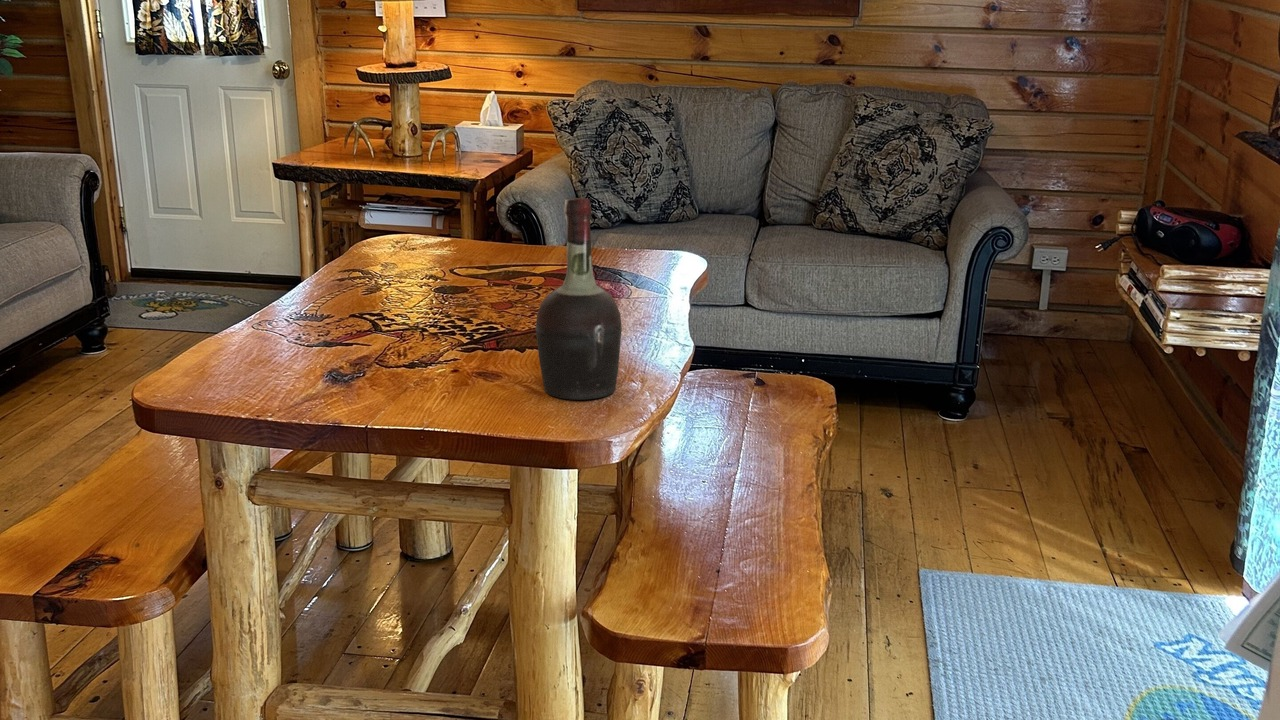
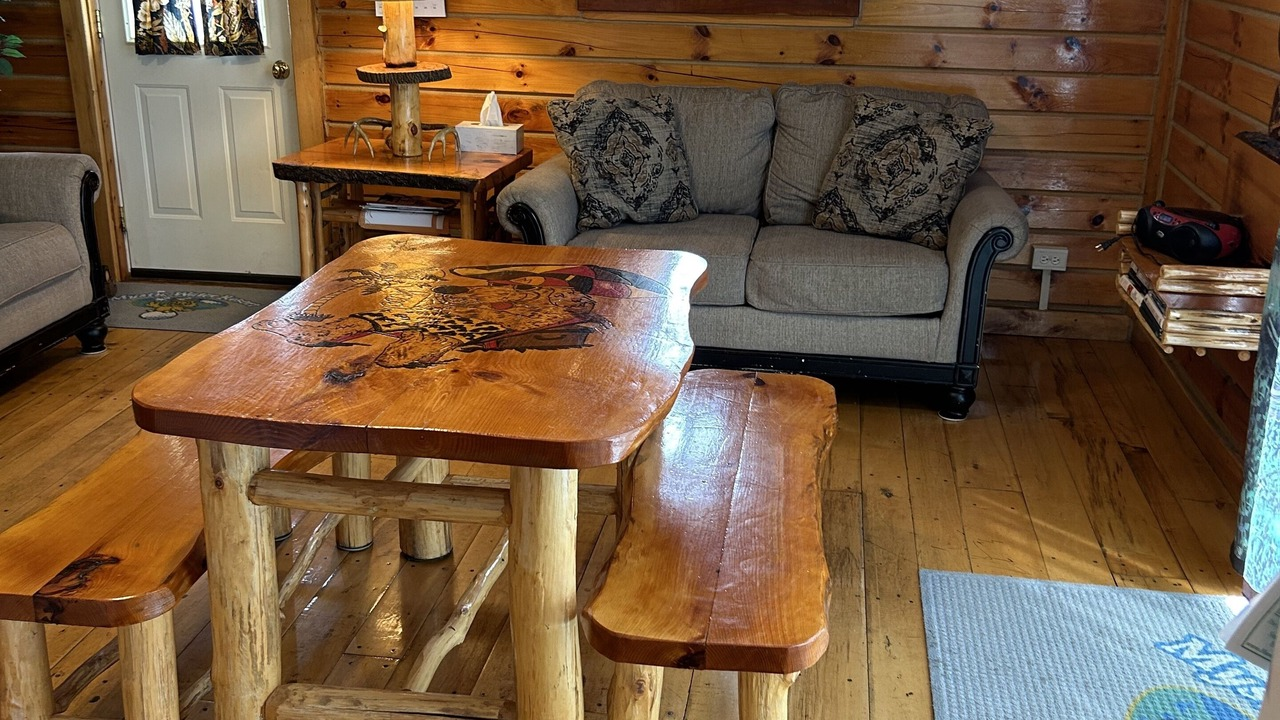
- cognac bottle (578, 296)
